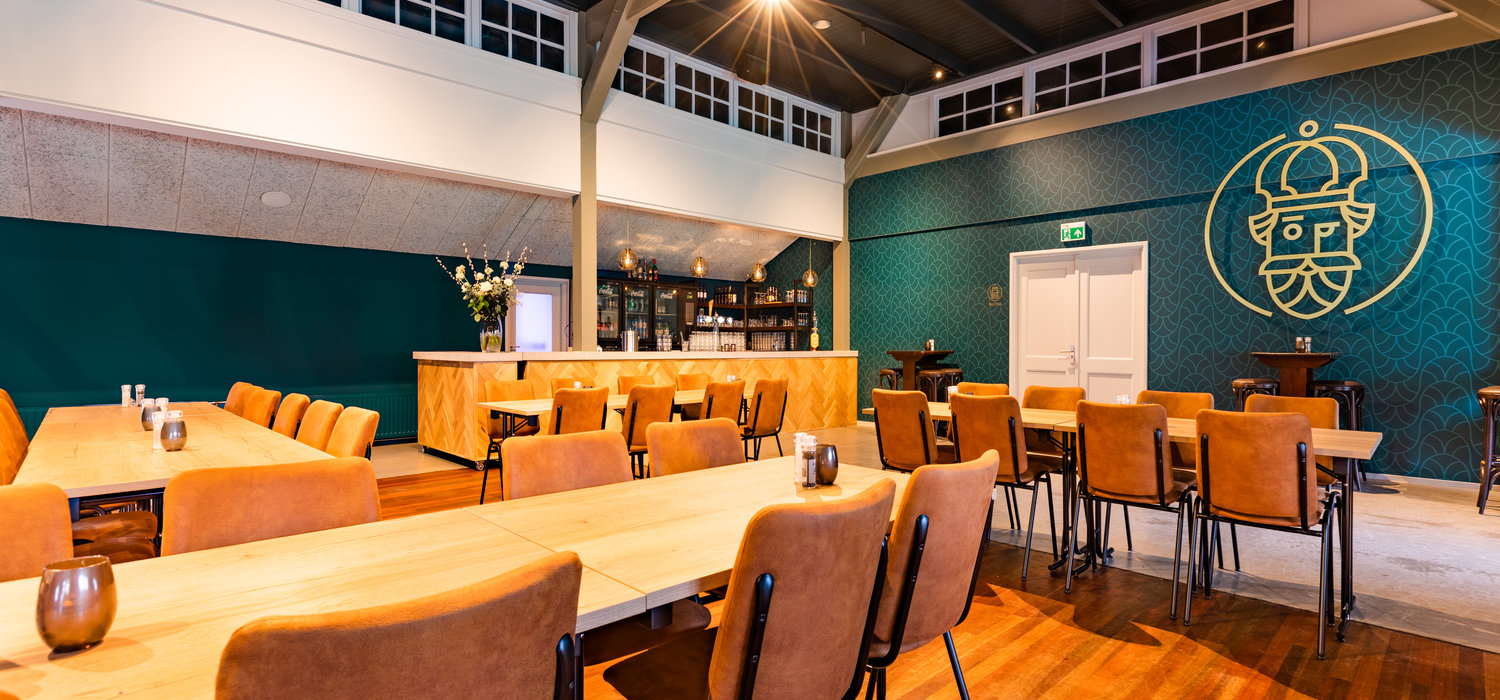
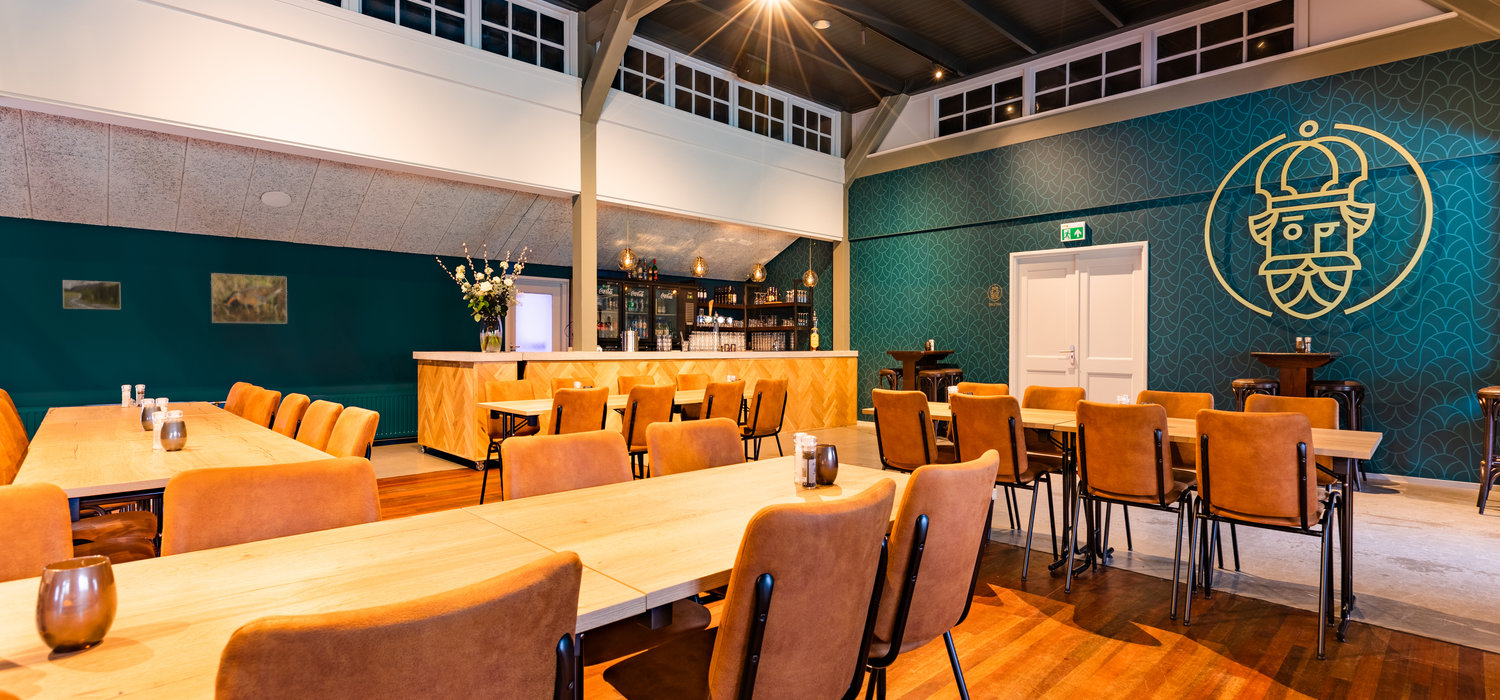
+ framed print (92, 295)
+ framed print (250, 299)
